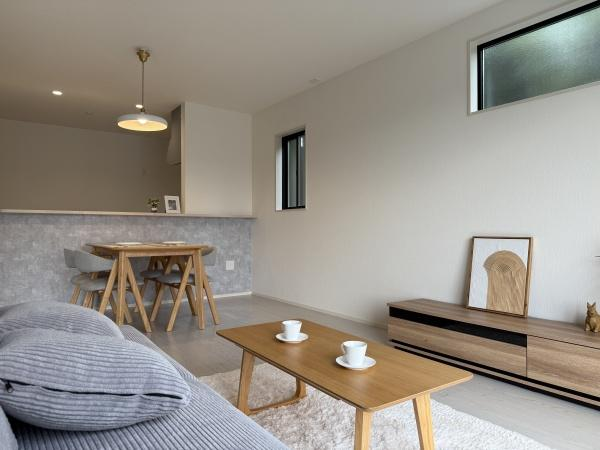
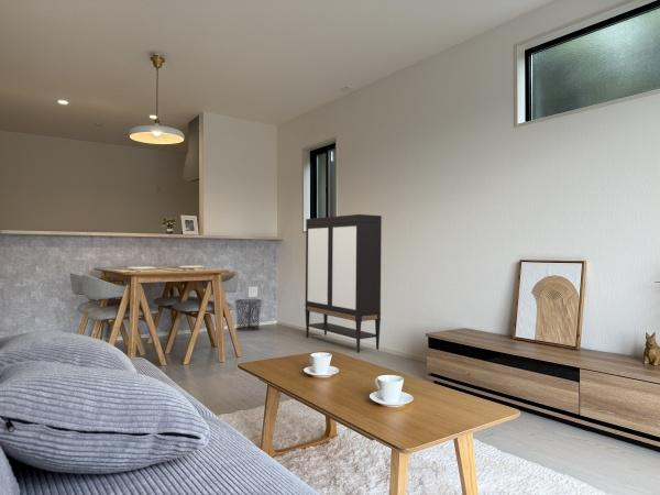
+ waste bin (248, 315)
+ storage cabinet (340, 279)
